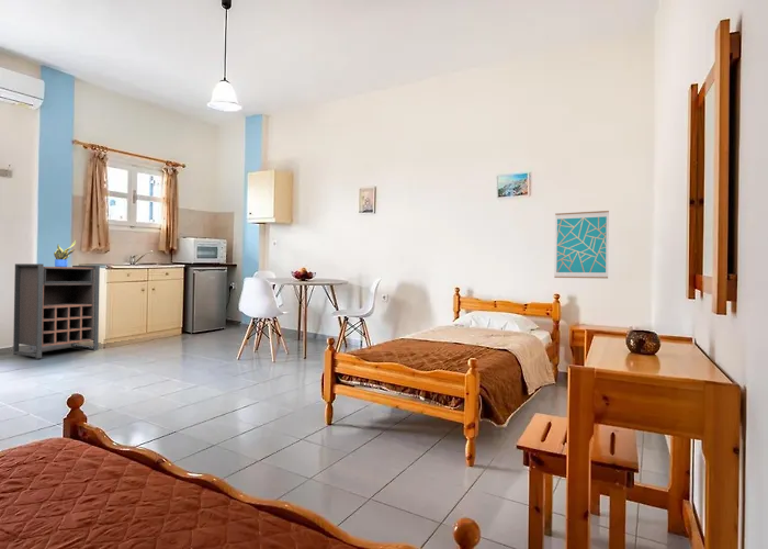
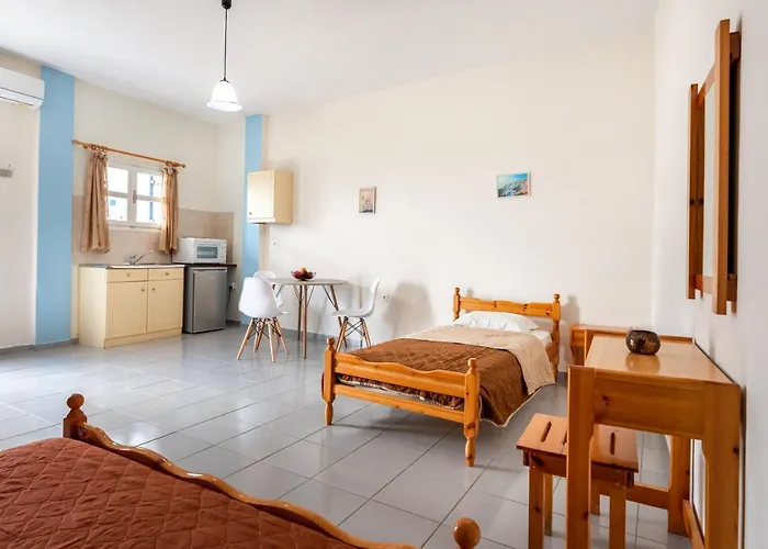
- wall art (580, 245)
- shelving unit (57, 307)
- potted plant (65, 253)
